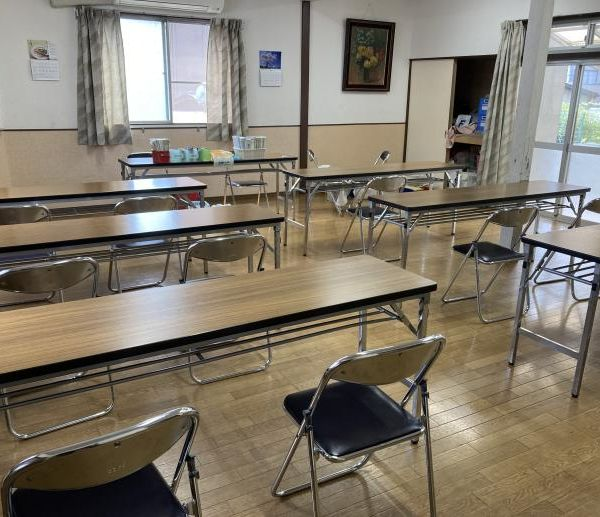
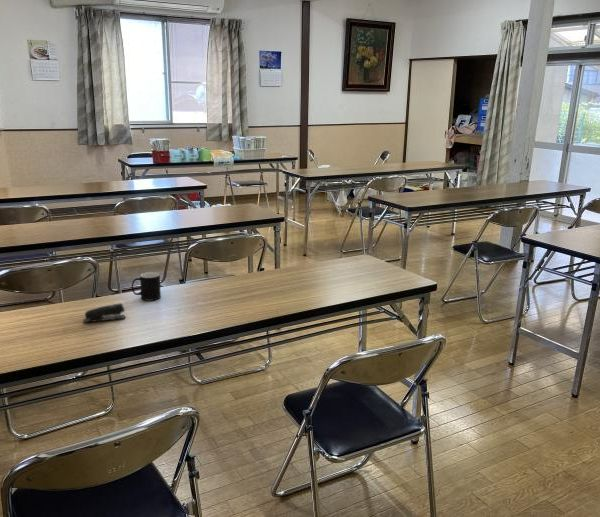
+ stapler (103, 312)
+ cup (145, 286)
